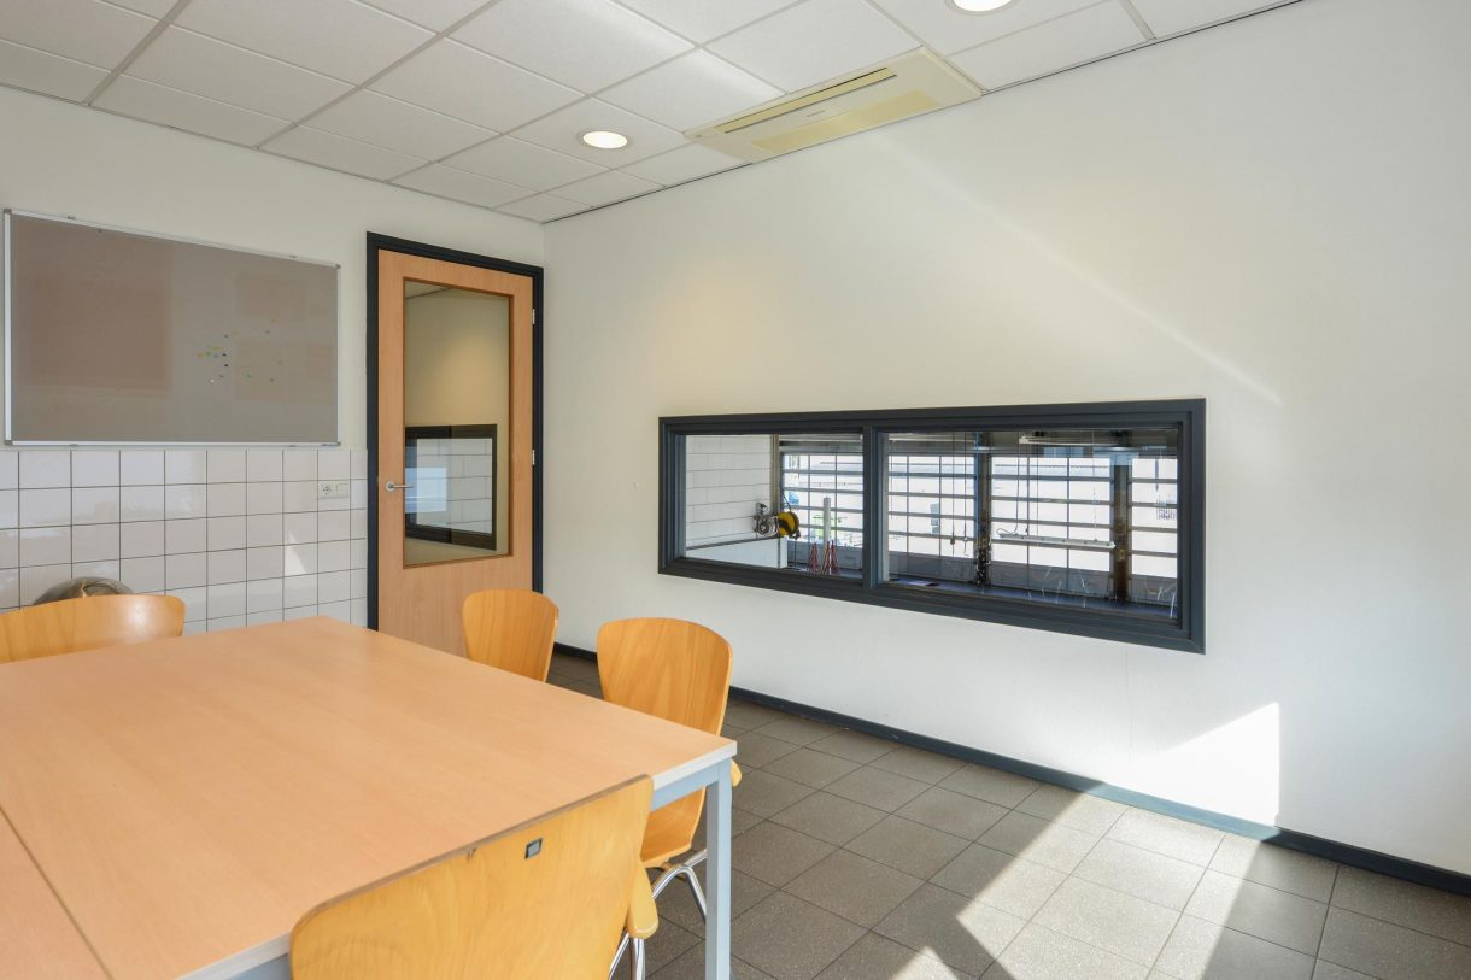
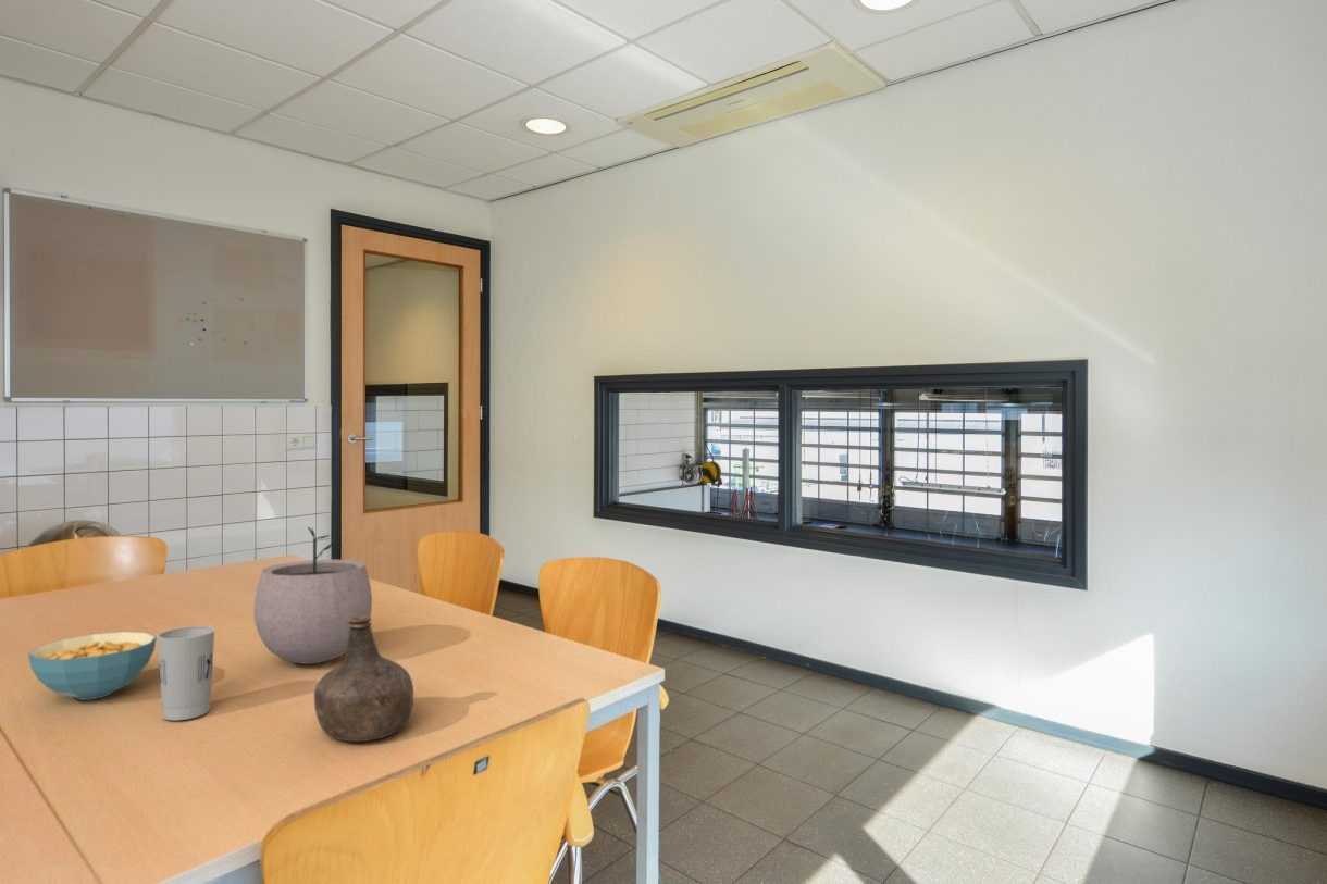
+ cup (186, 672)
+ cereal bowl (95, 669)
+ plant pot (314, 593)
+ bottle (364, 673)
